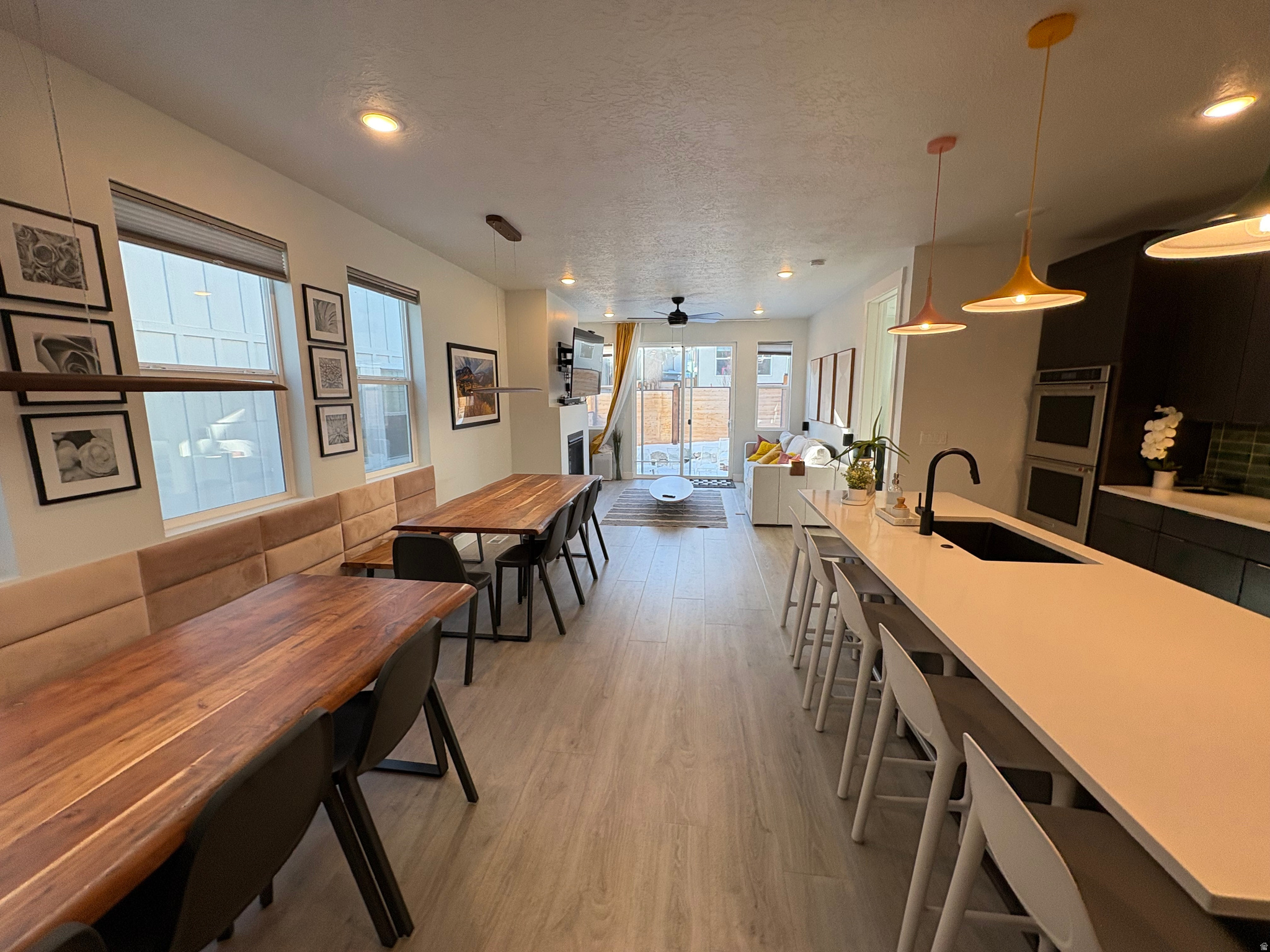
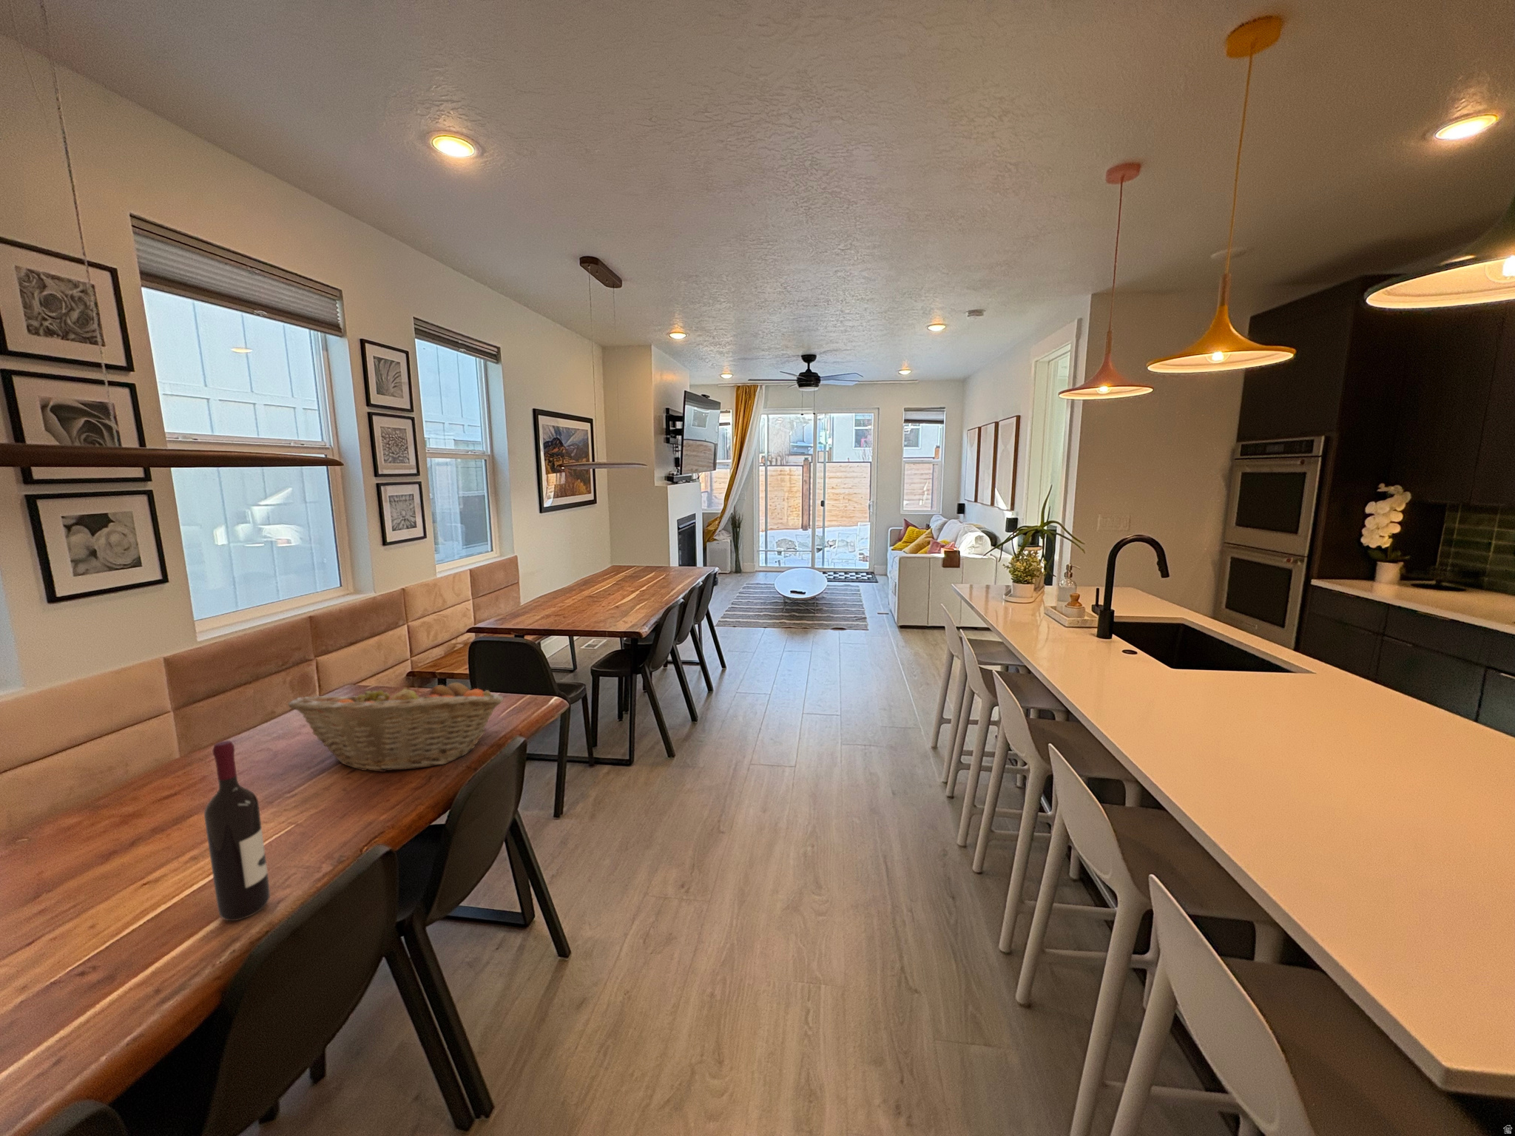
+ fruit basket (402, 715)
+ wine bottle (235, 828)
